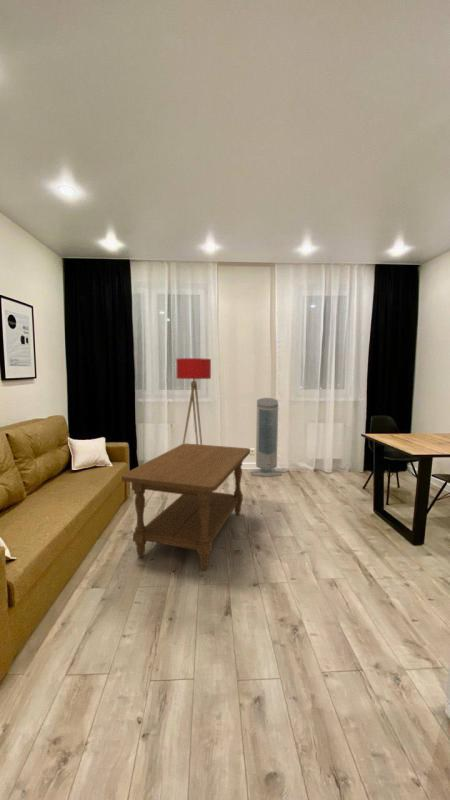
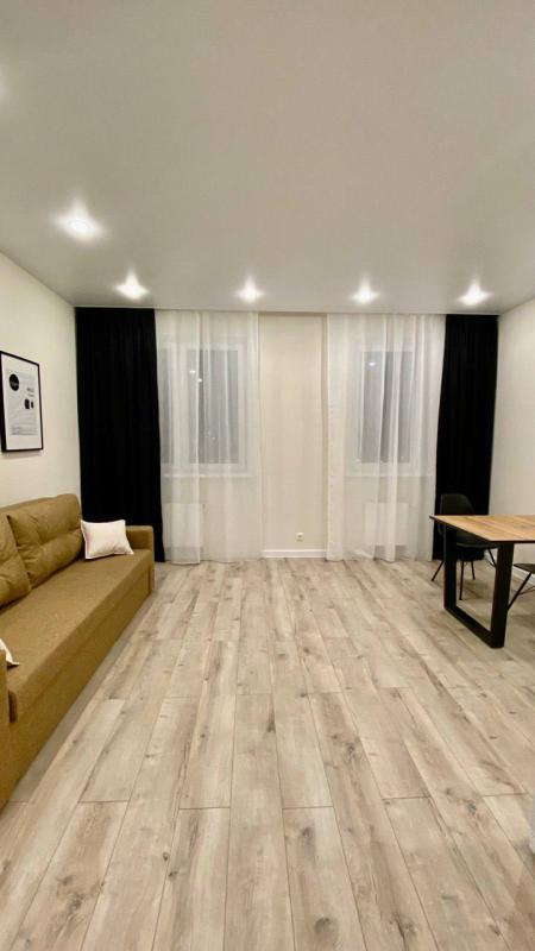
- floor lamp (194, 419)
- air purifier (266, 436)
- coffee table (195, 496)
